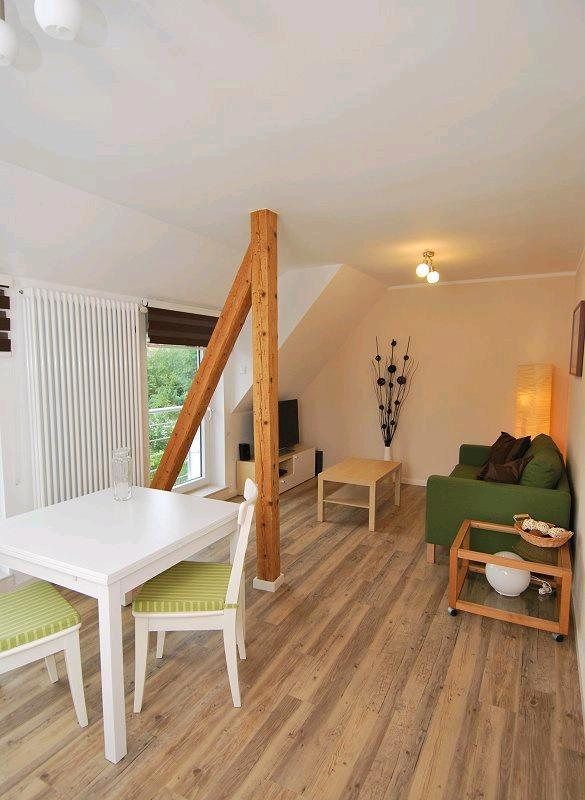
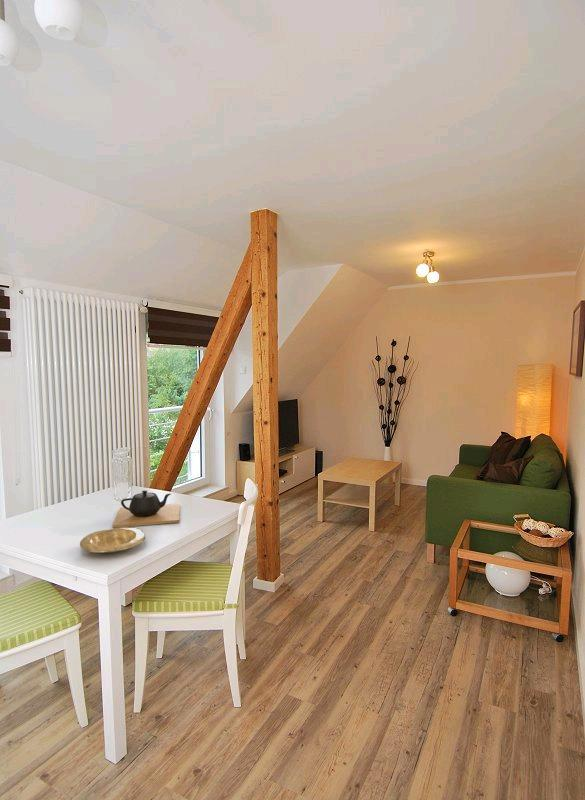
+ plate (113, 542)
+ teapot (148, 503)
